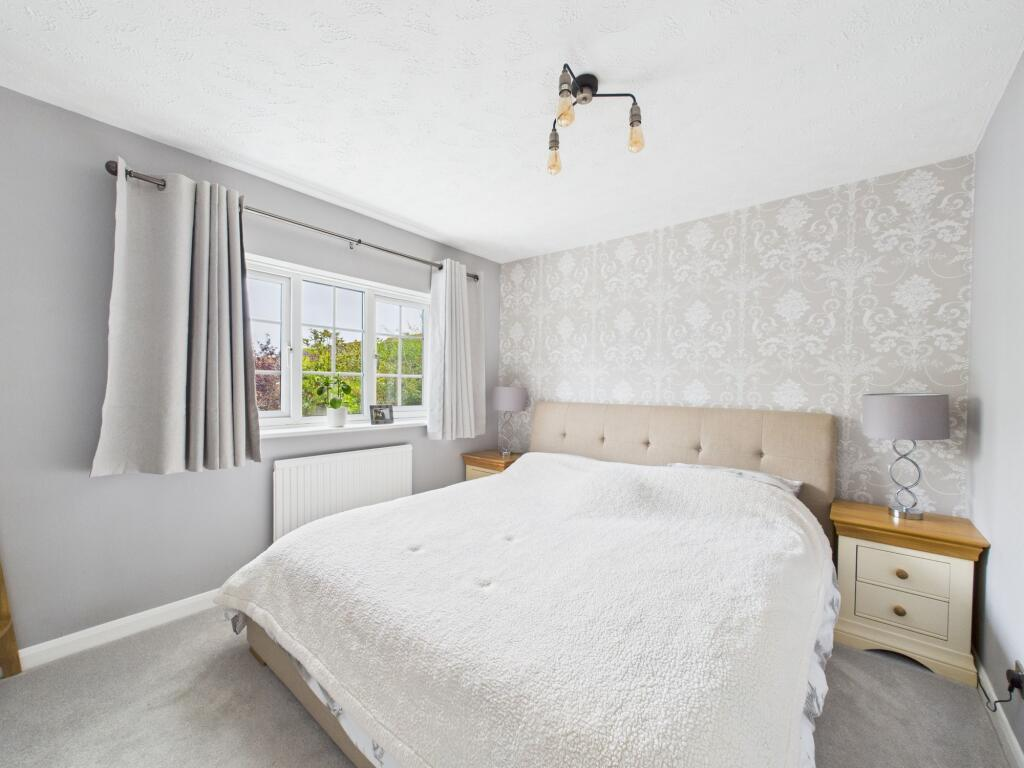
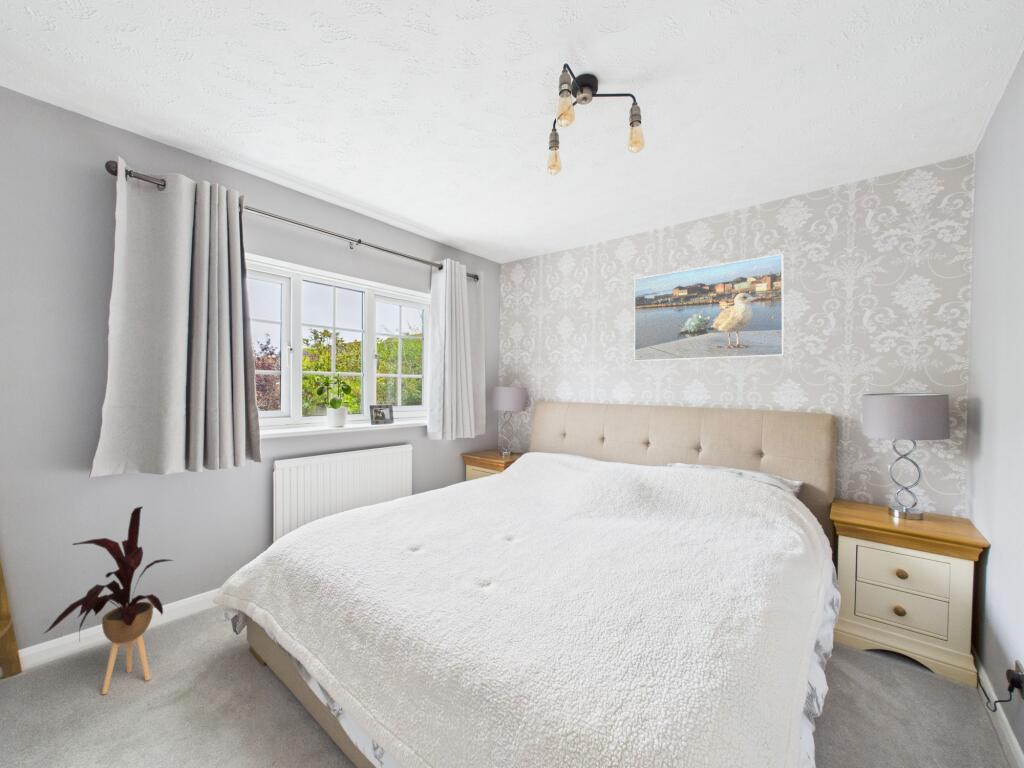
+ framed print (701, 313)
+ house plant (115, 597)
